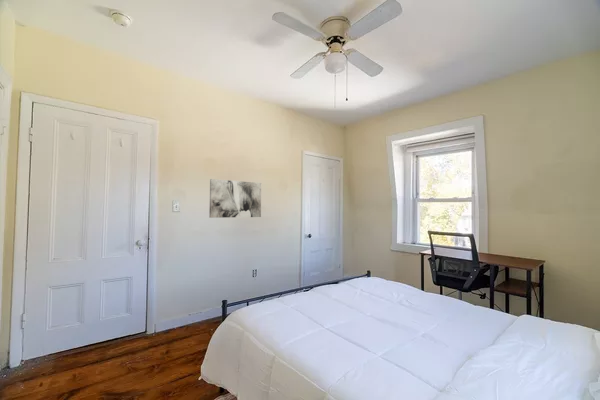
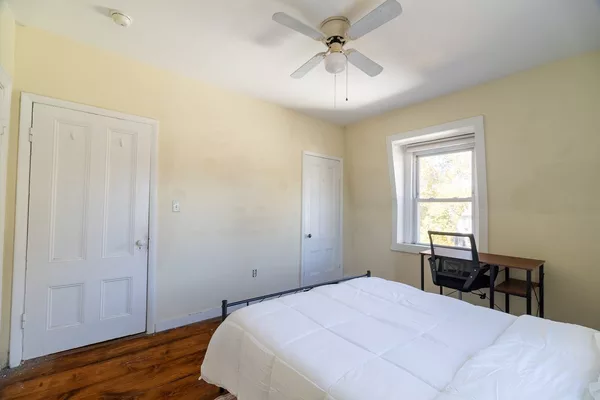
- wall art (236, 199)
